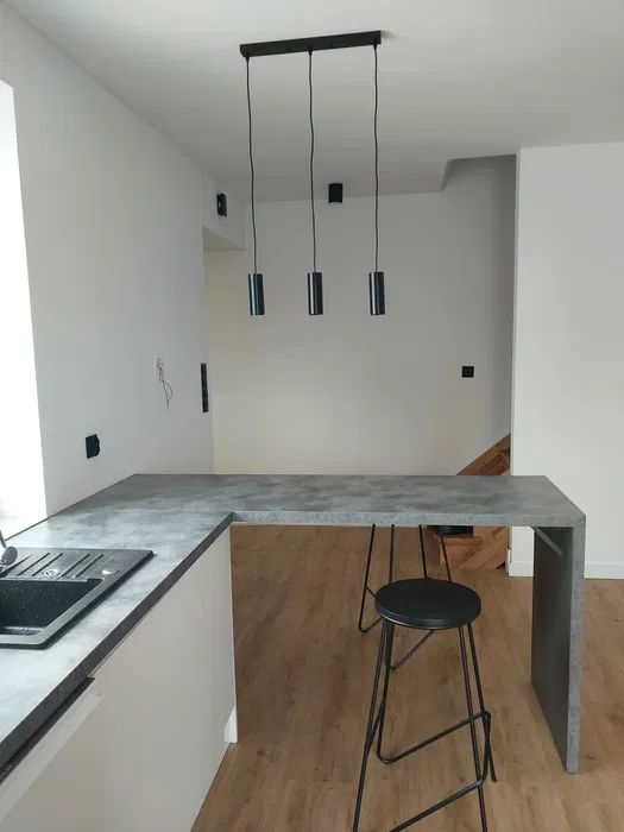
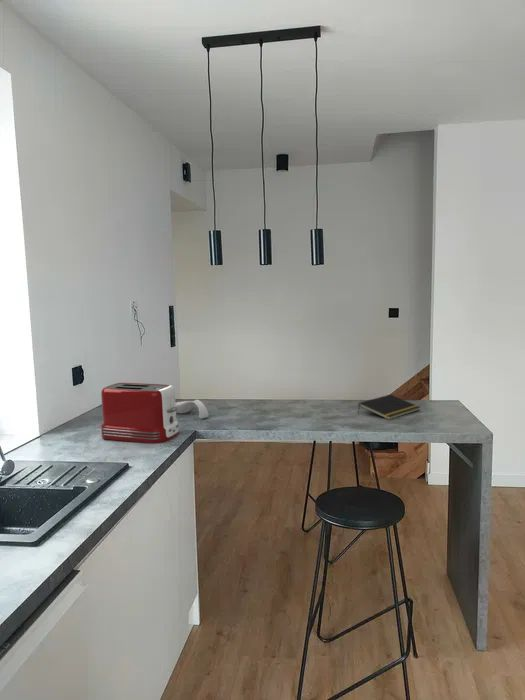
+ notepad (389, 406)
+ spoon rest (189, 406)
+ toaster (139, 410)
